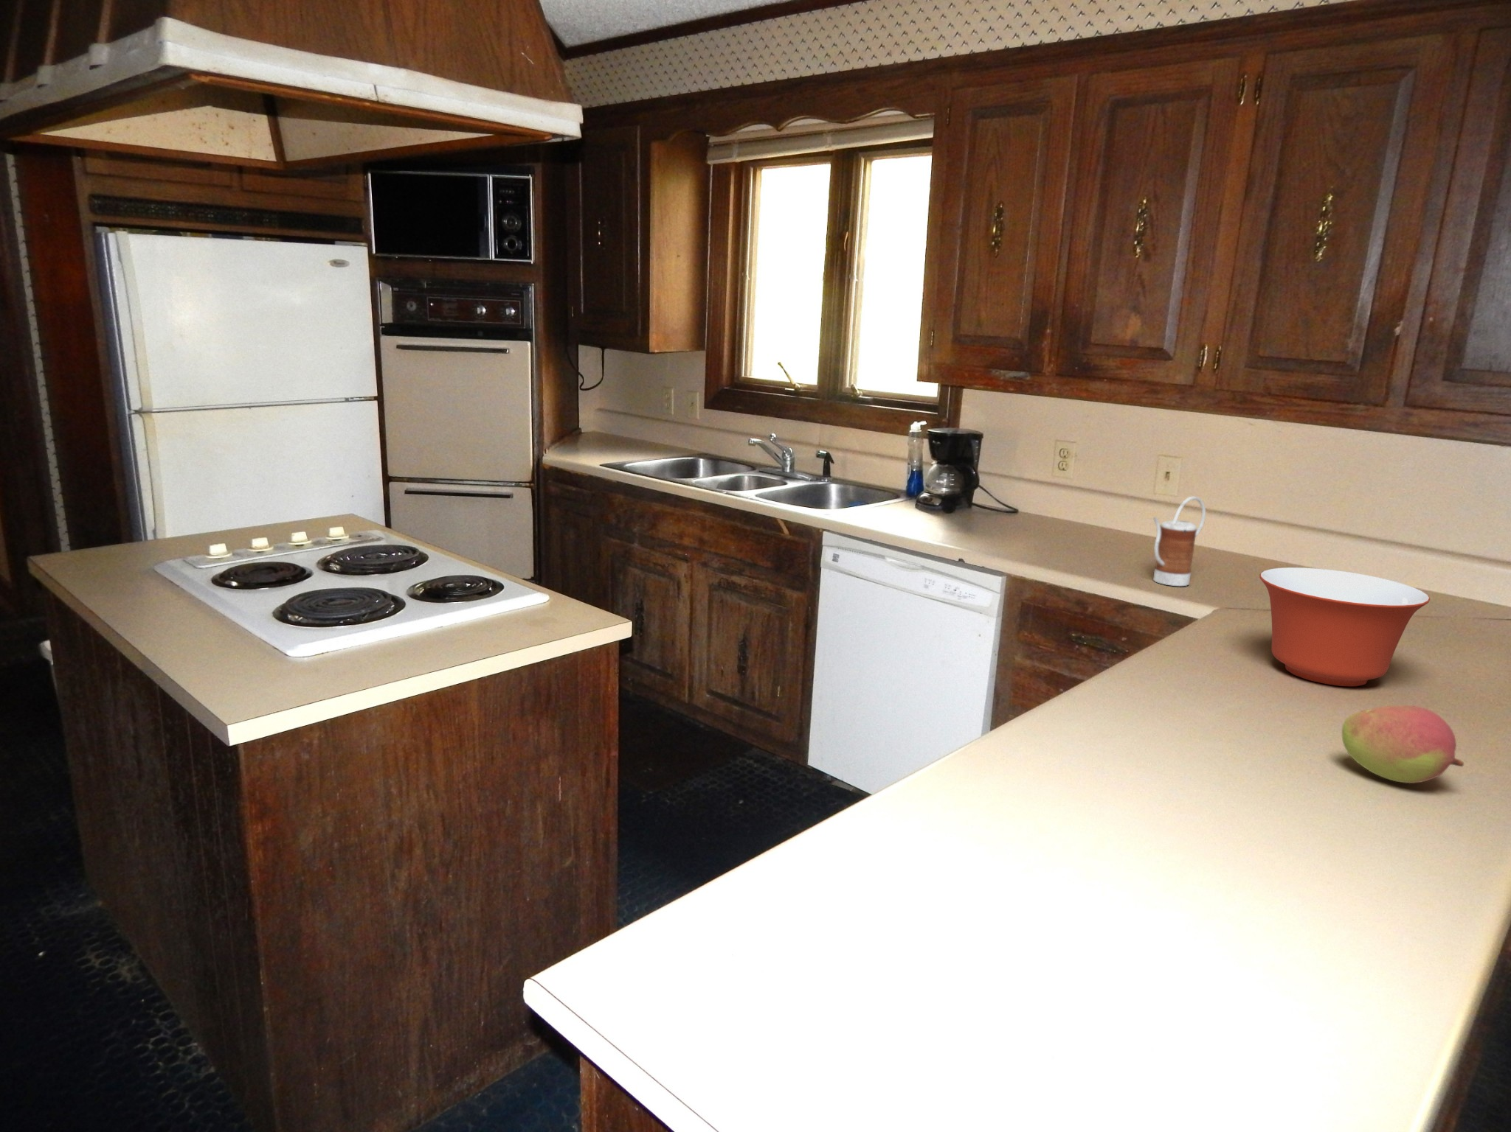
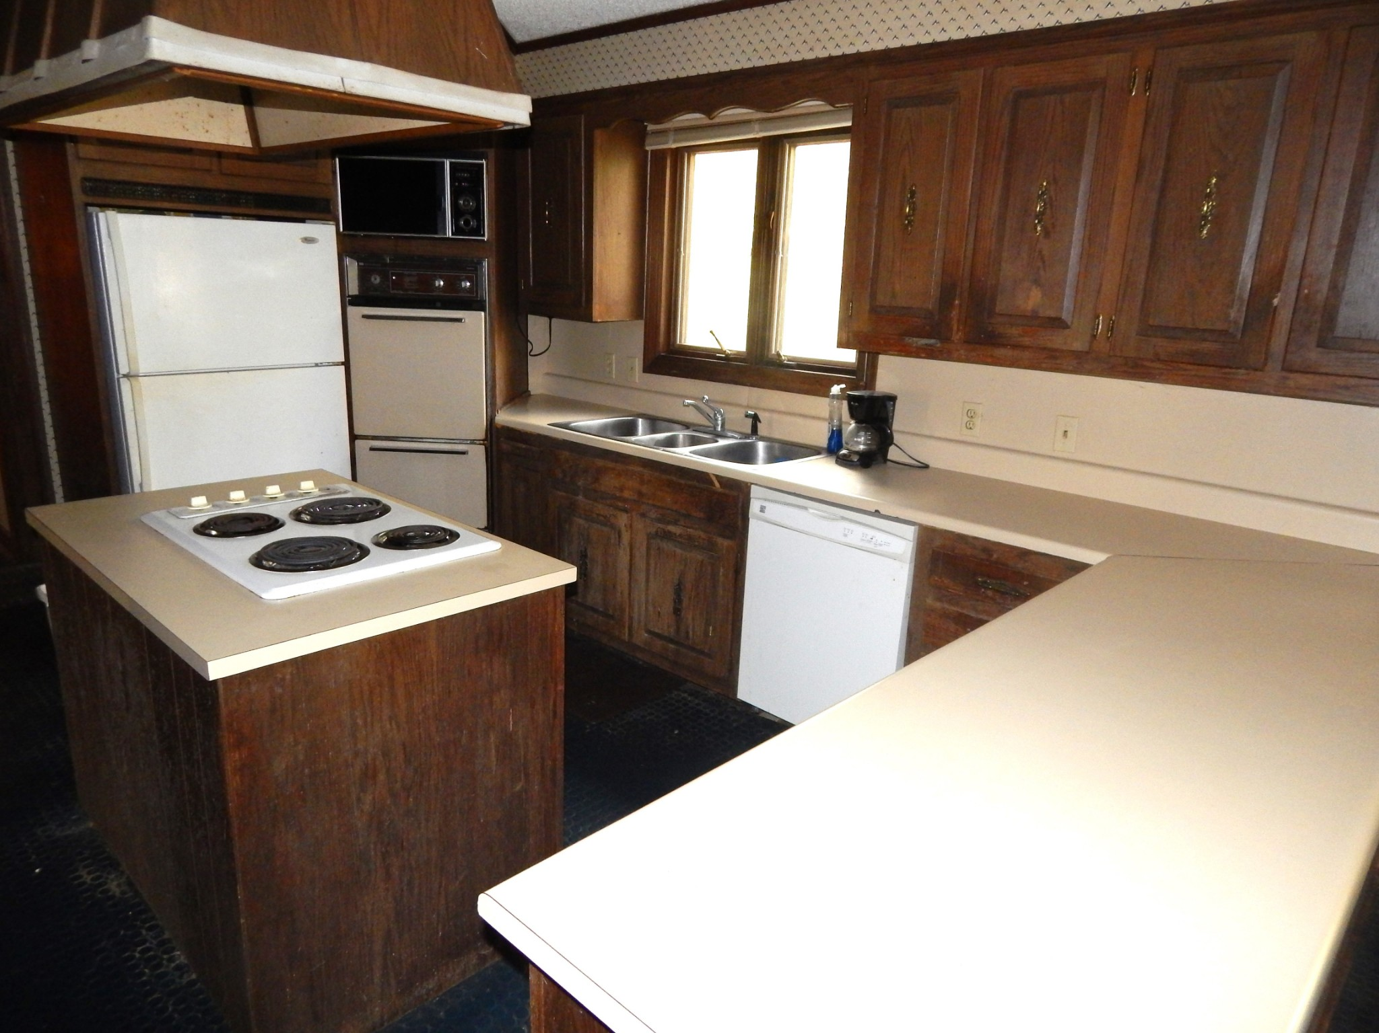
- mixing bowl (1334, 629)
- kettle (1175, 540)
- fruit (1402, 743)
